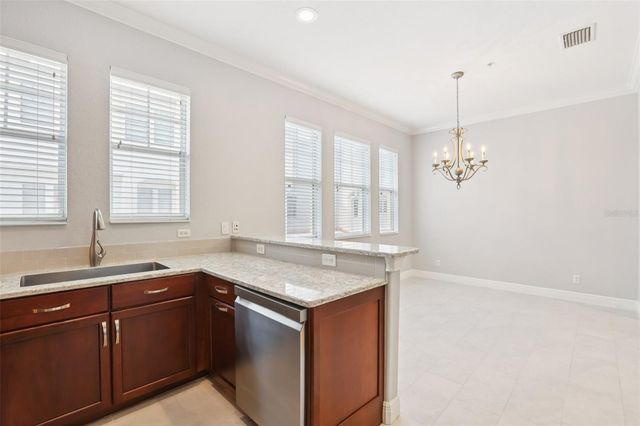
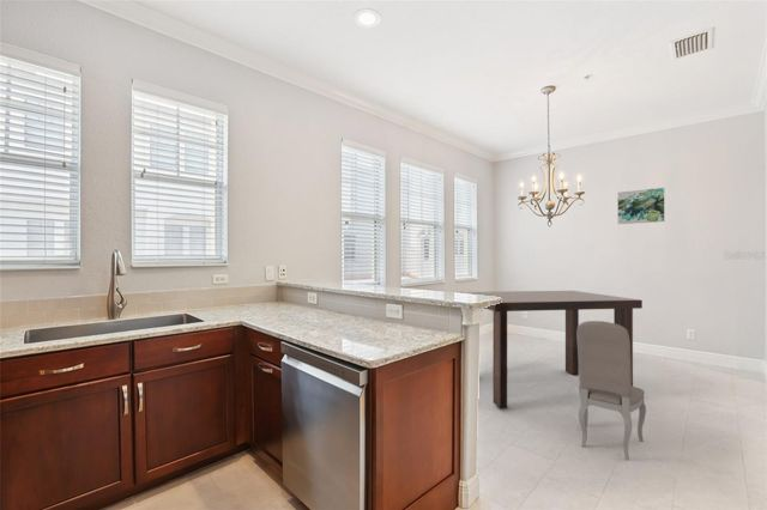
+ dining chair (608, 380)
+ wall art (640, 206)
+ dining table (566, 341)
